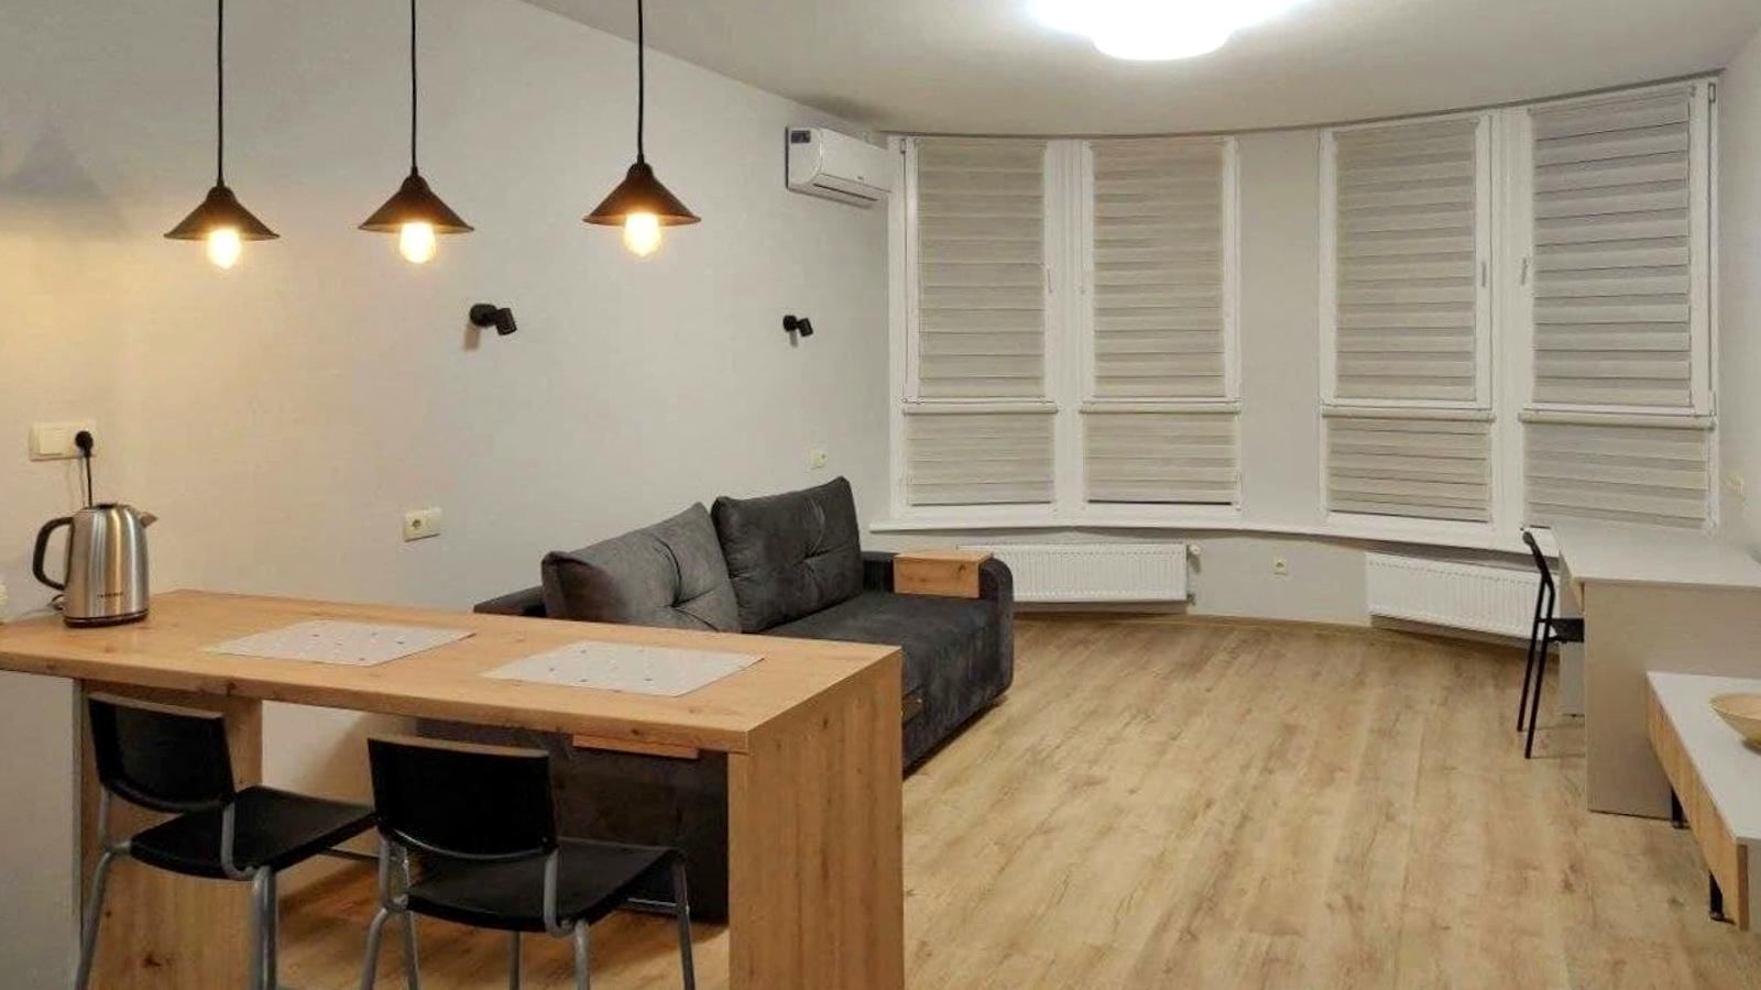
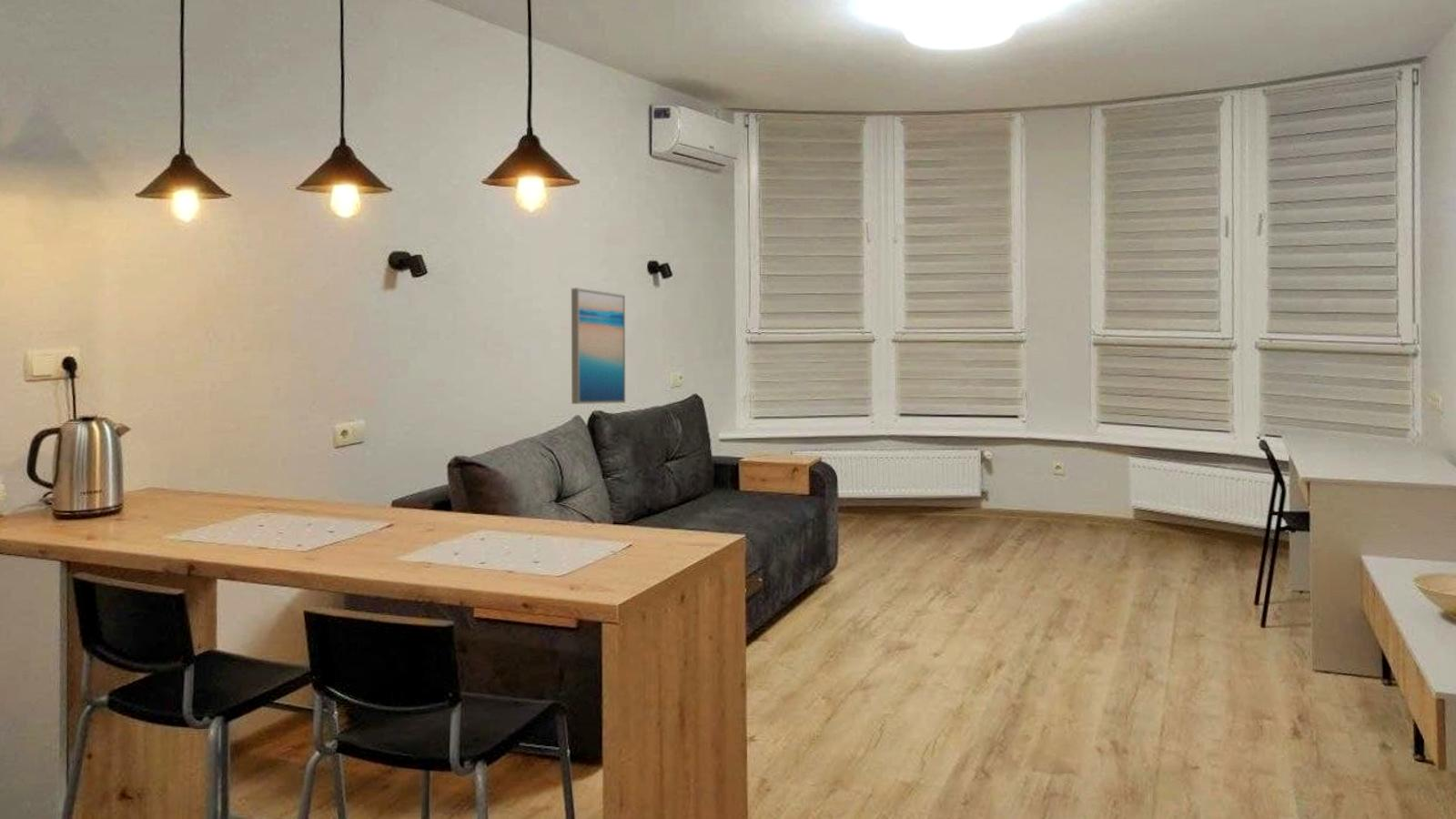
+ wall art (599, 347)
